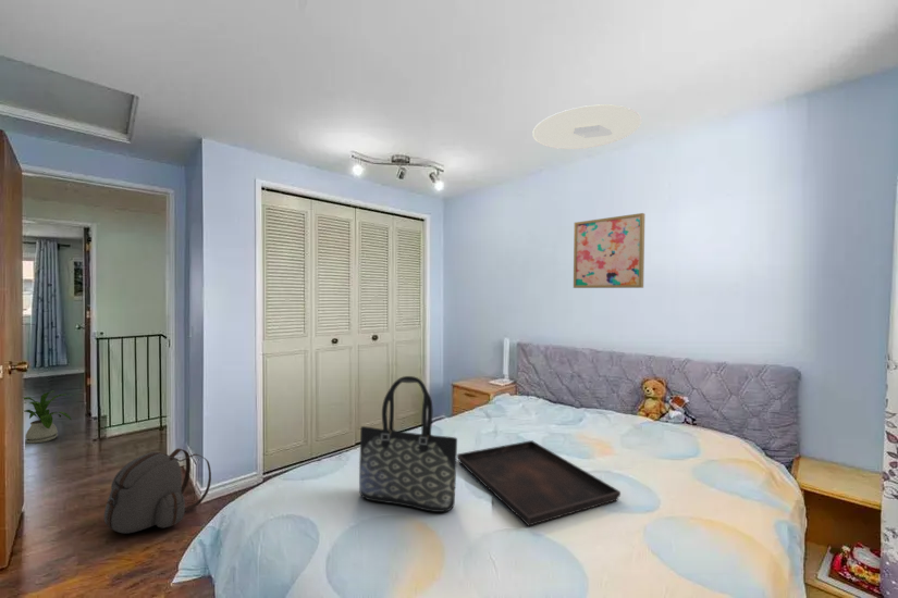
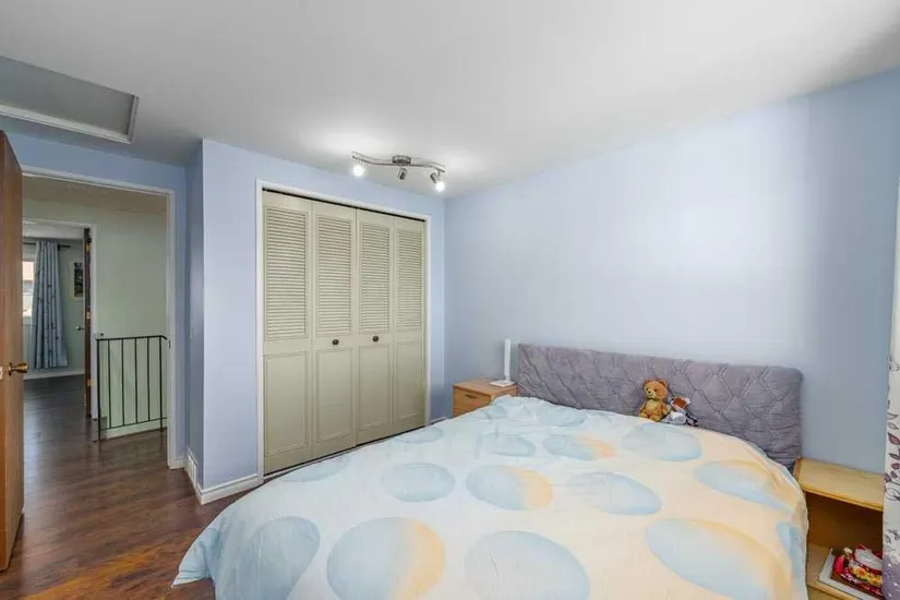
- wall art (606, 252)
- ceiling light (585, 125)
- backpack (158, 485)
- tote bag (406, 439)
- serving tray (530, 475)
- house plant (42, 413)
